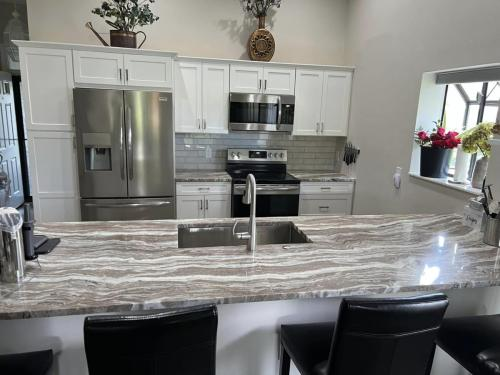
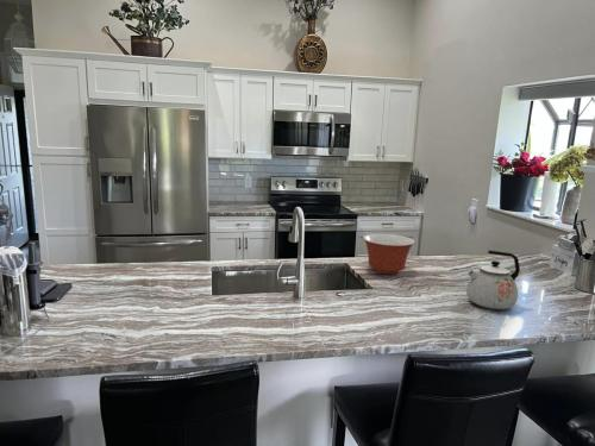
+ kettle (493, 277)
+ mixing bowl (387, 255)
